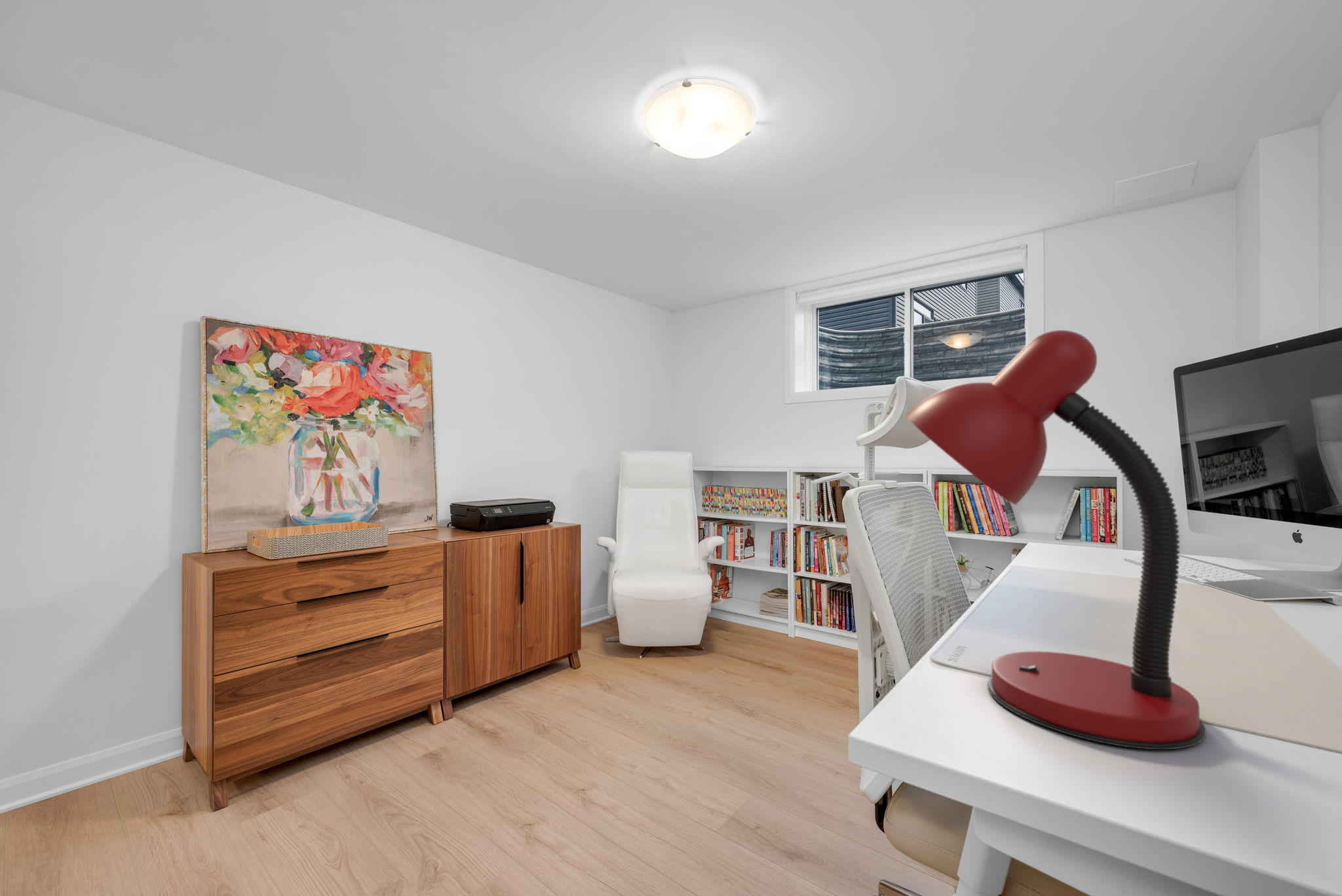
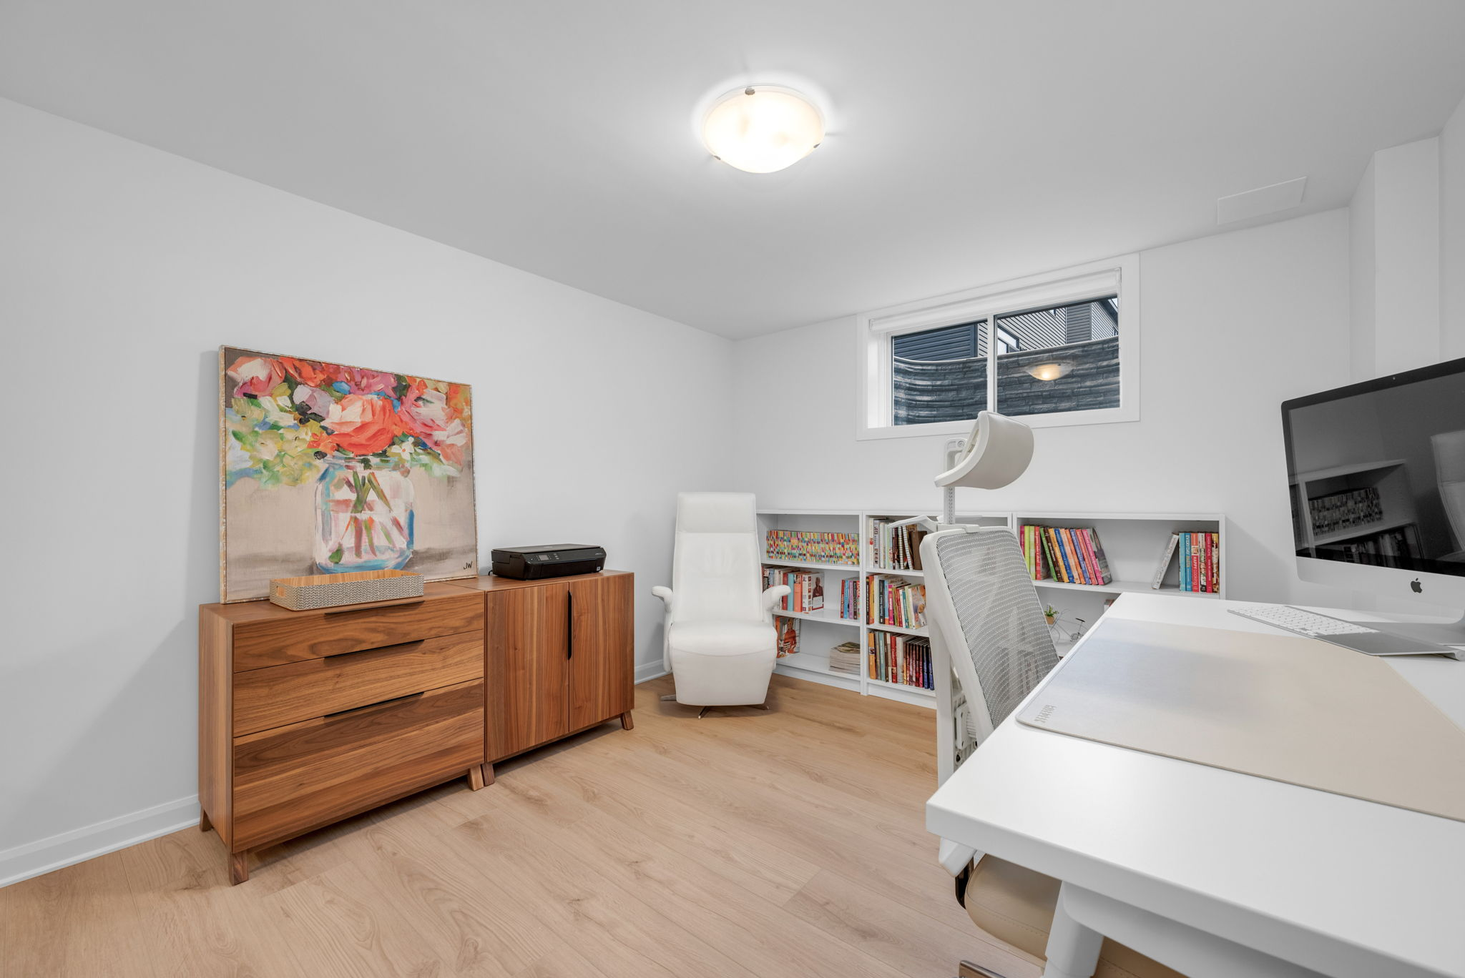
- desk lamp (1021, 499)
